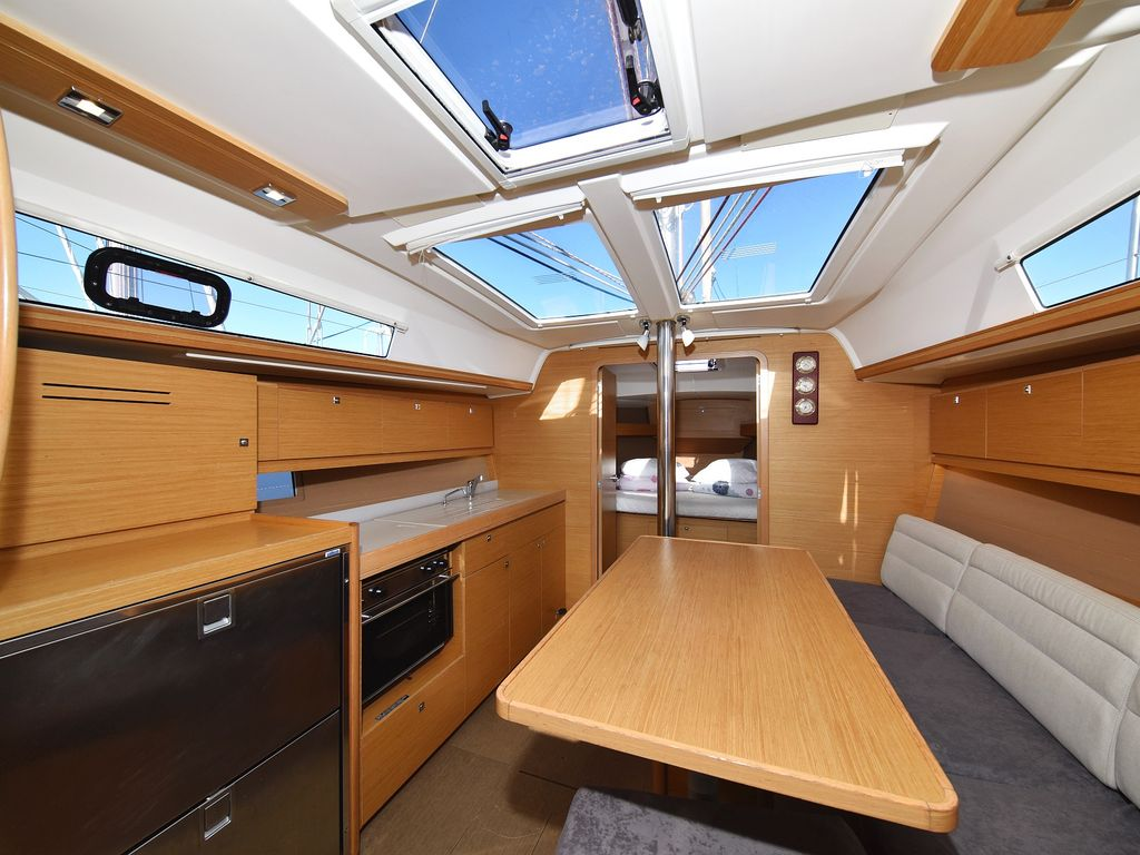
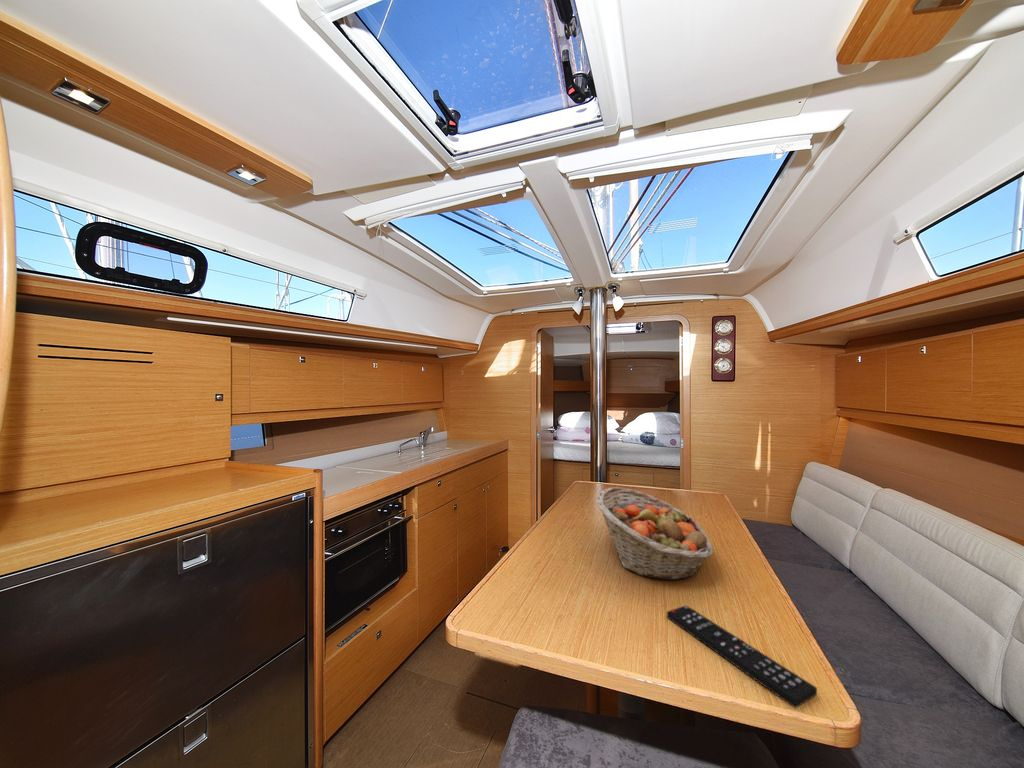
+ fruit basket (651, 527)
+ remote control (730, 646)
